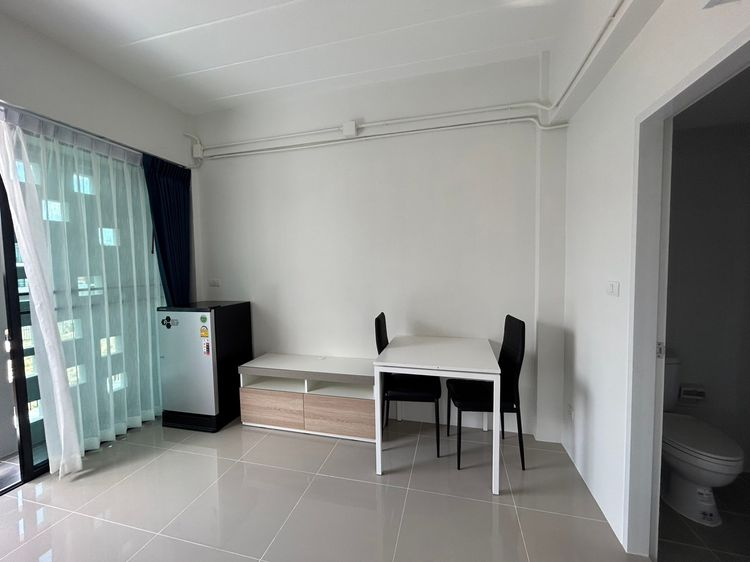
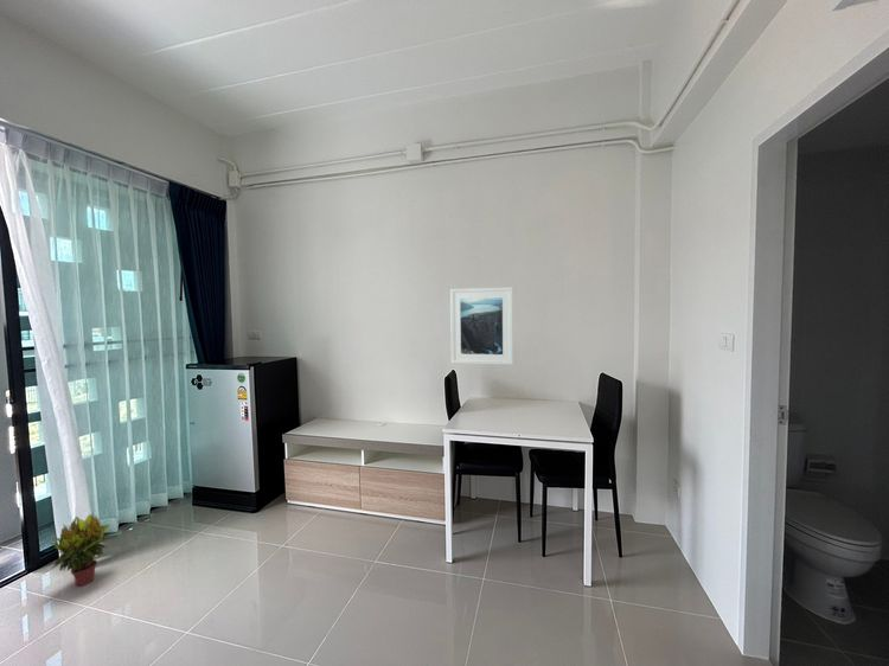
+ potted plant (84, 549)
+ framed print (481, 326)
